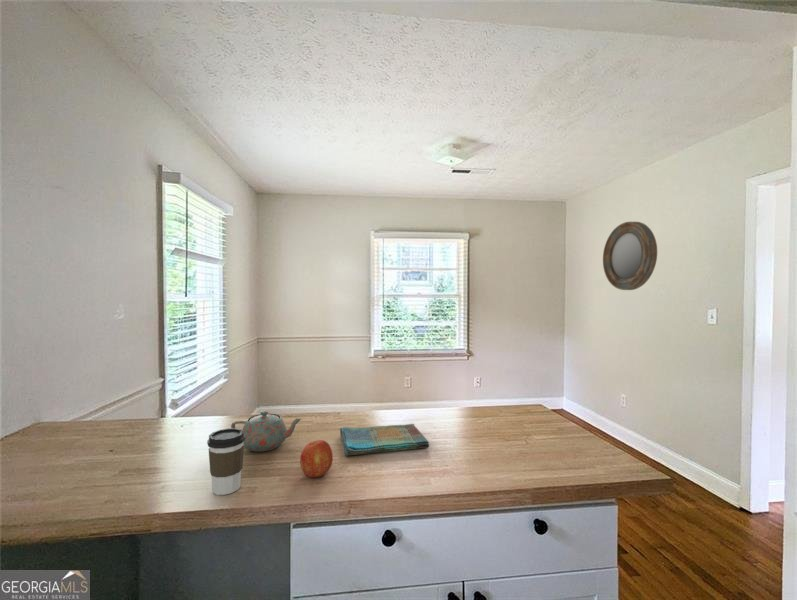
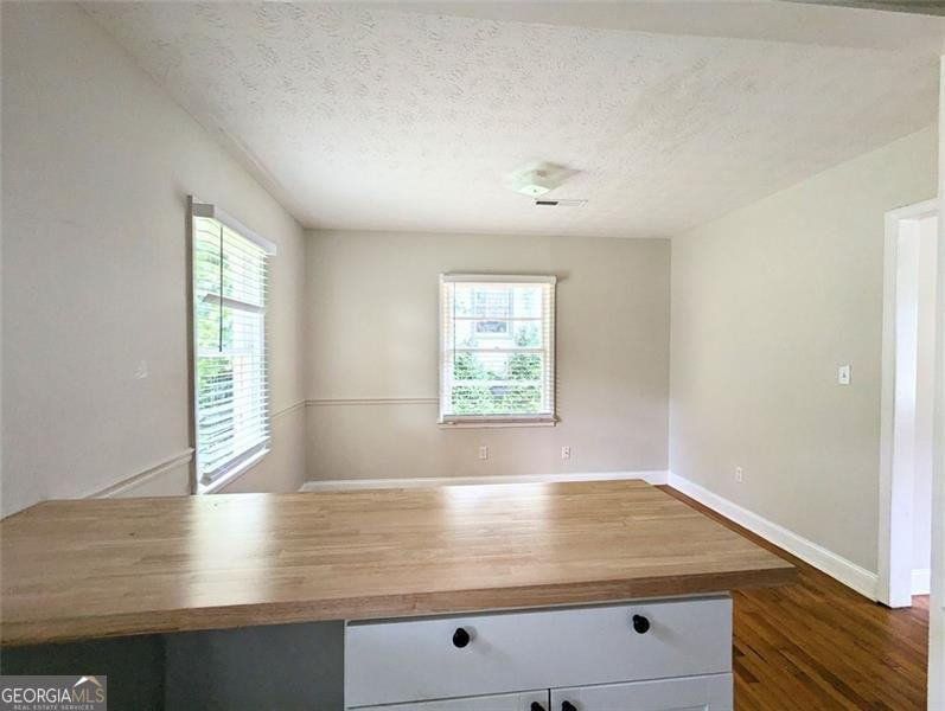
- home mirror (627, 256)
- teapot (266, 428)
- dish towel (382, 436)
- fruit (316, 457)
- coffee cup (226, 461)
